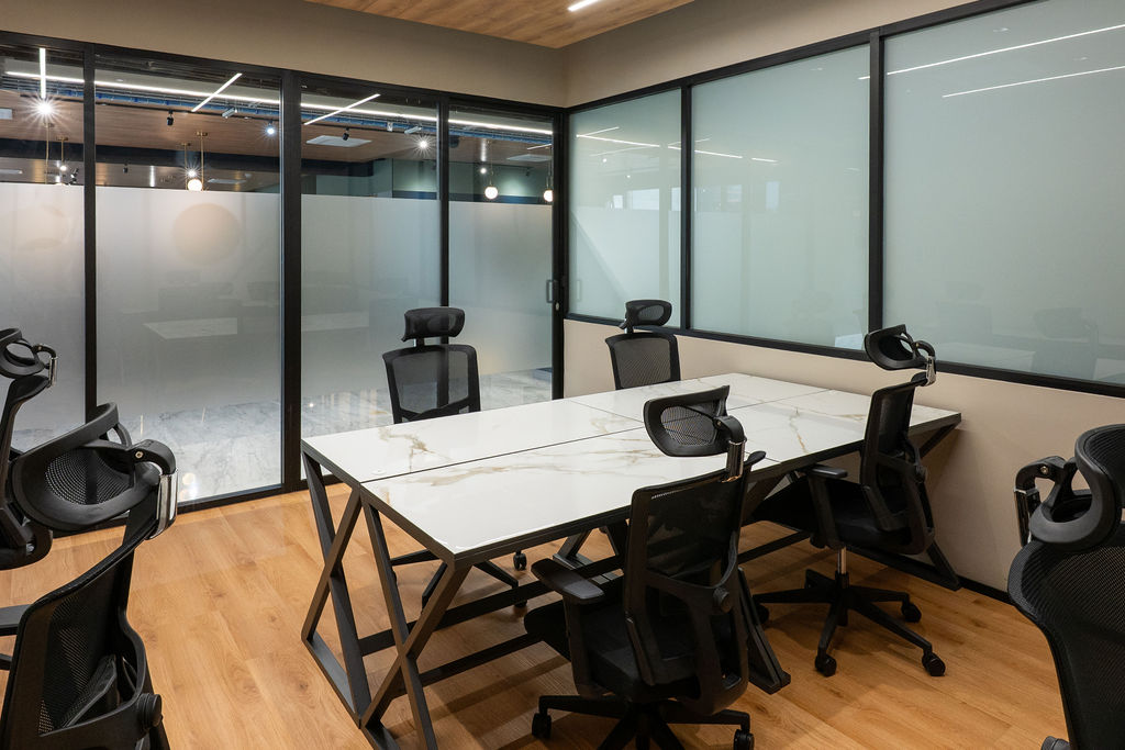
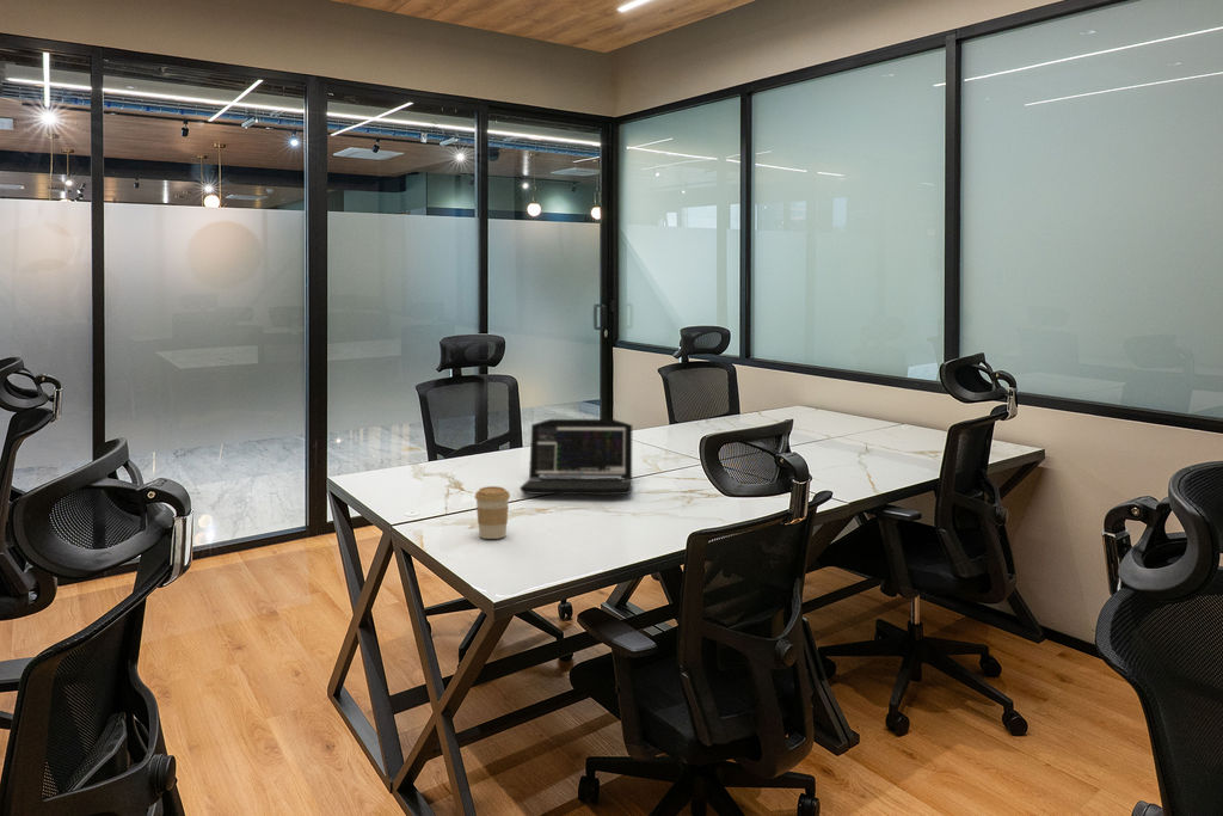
+ coffee cup (492, 511)
+ laptop (578, 455)
